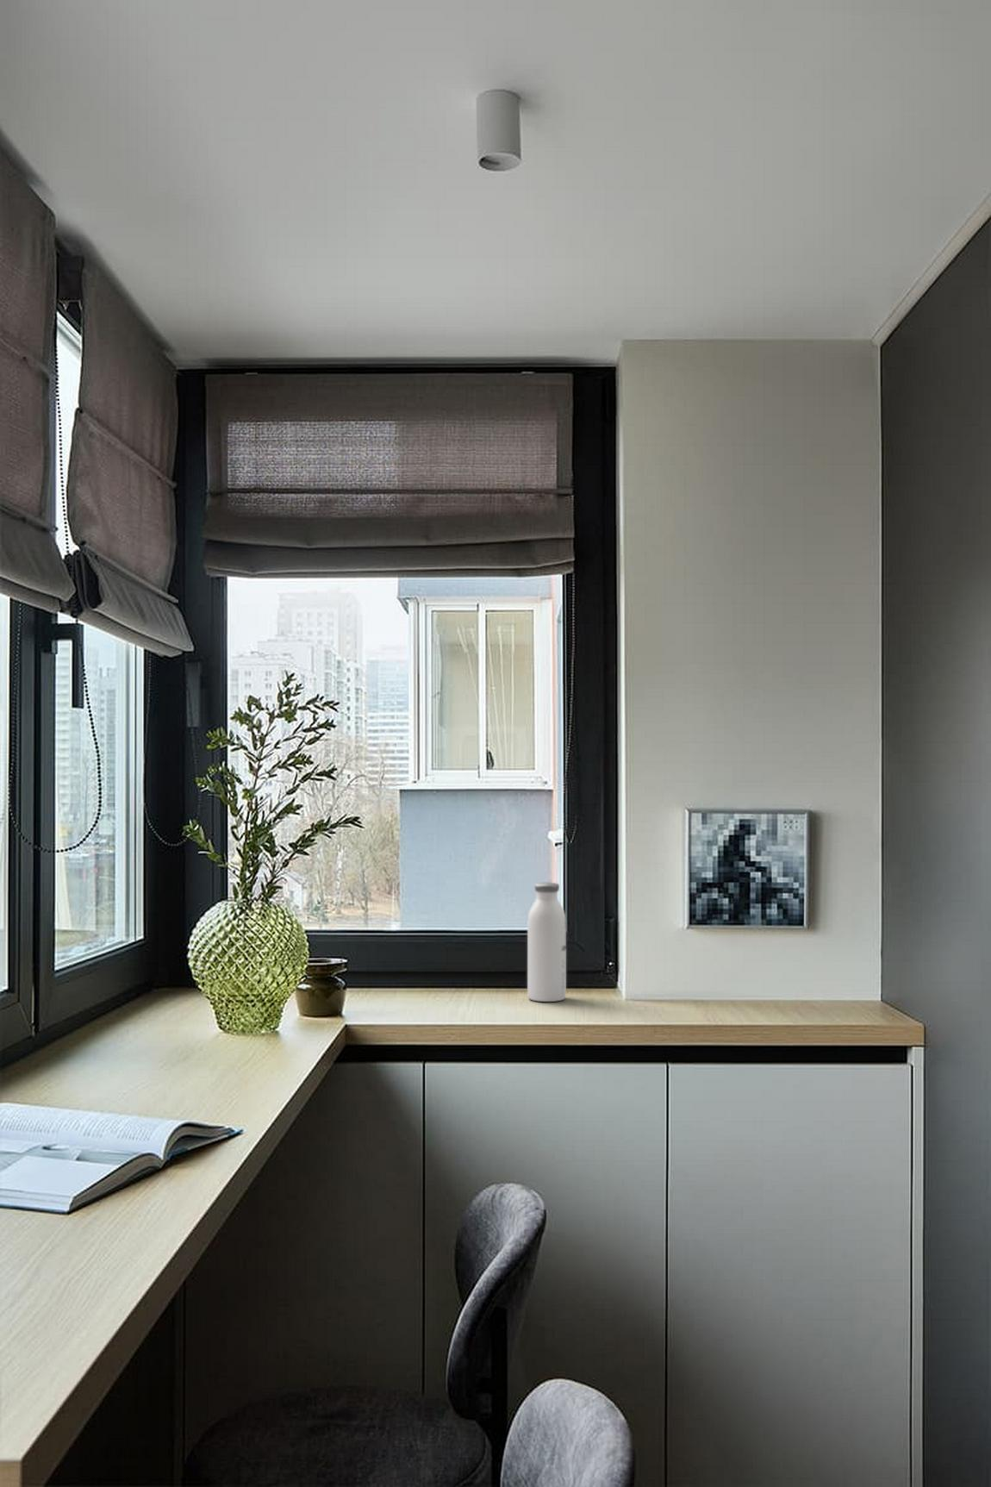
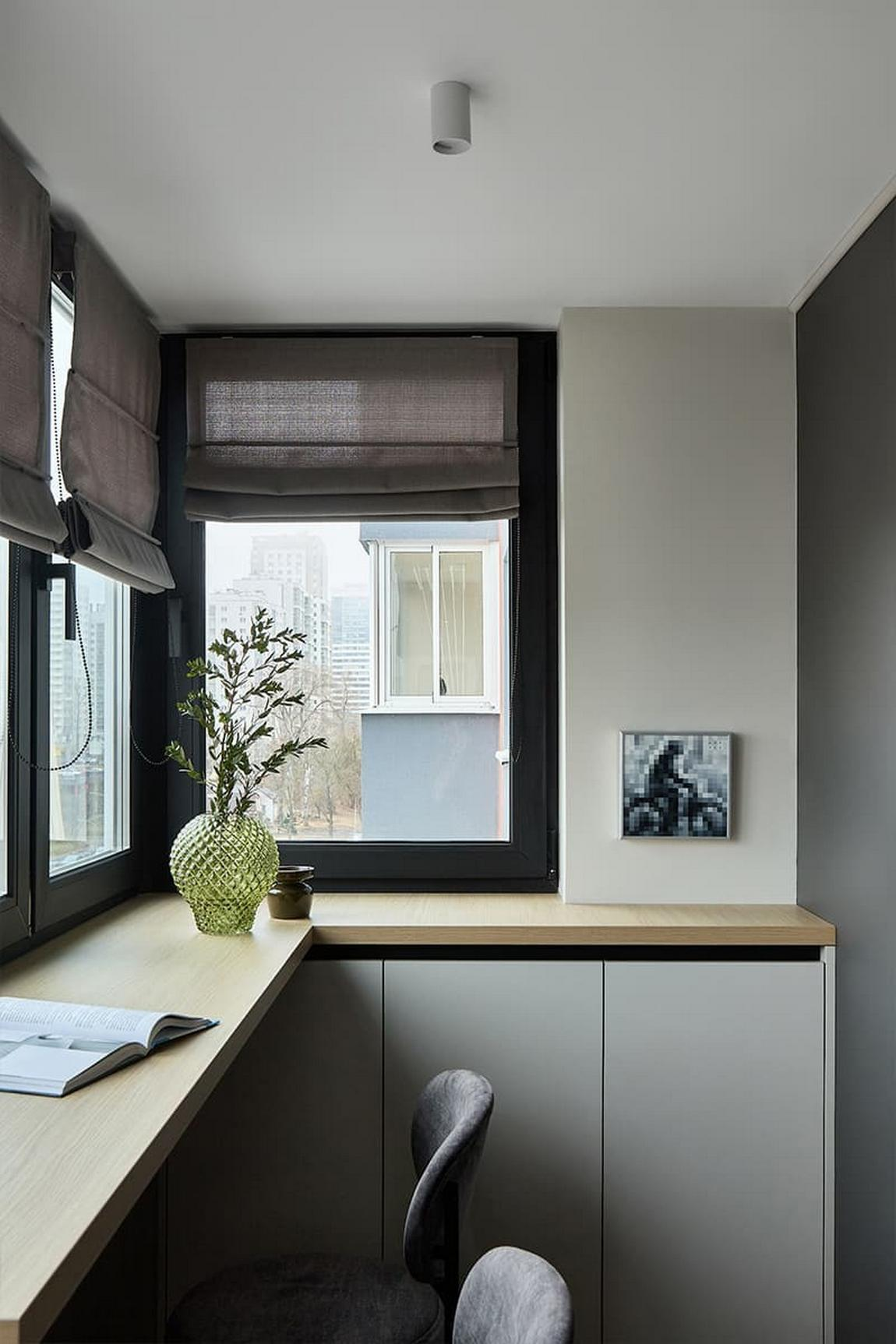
- water bottle (546, 940)
